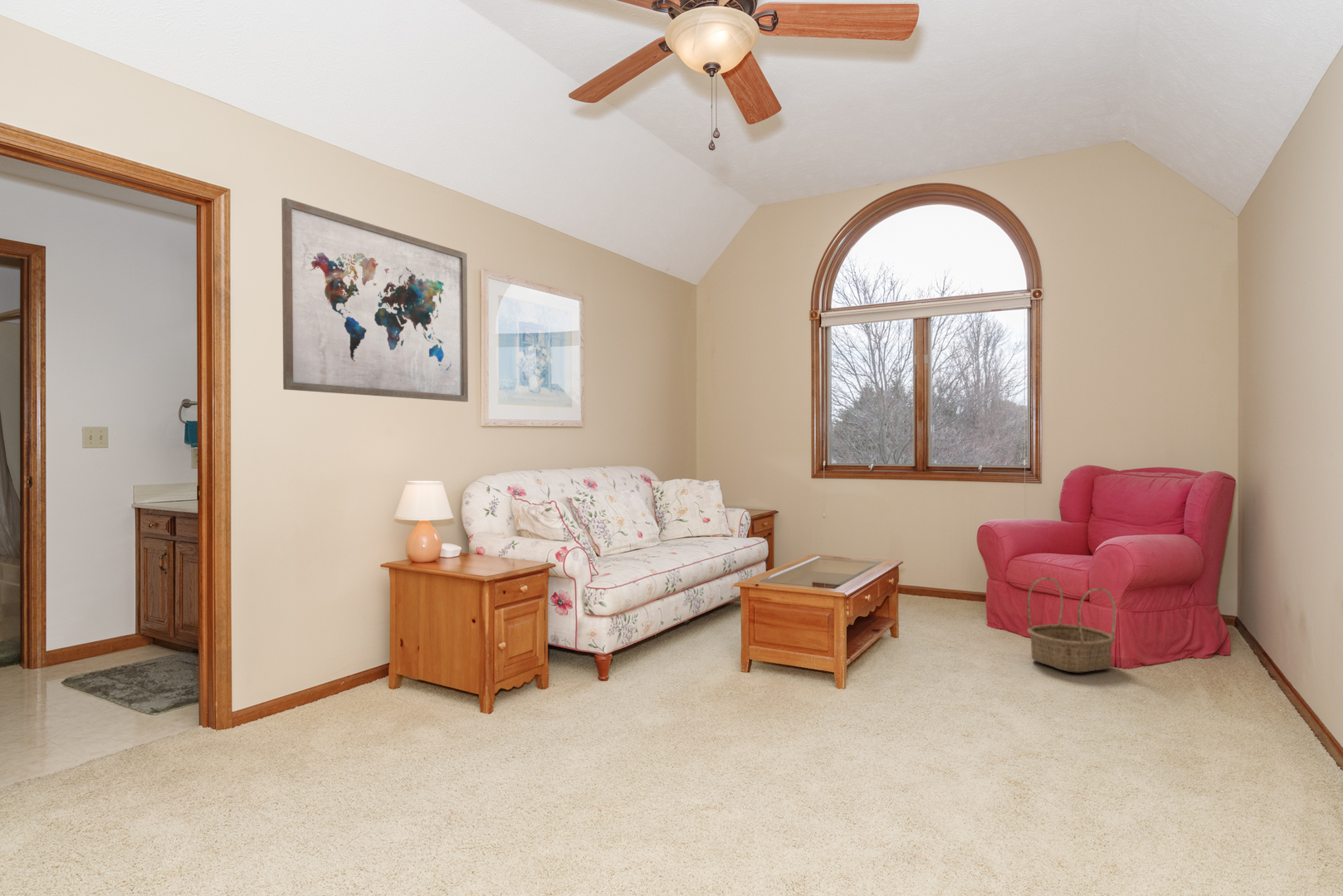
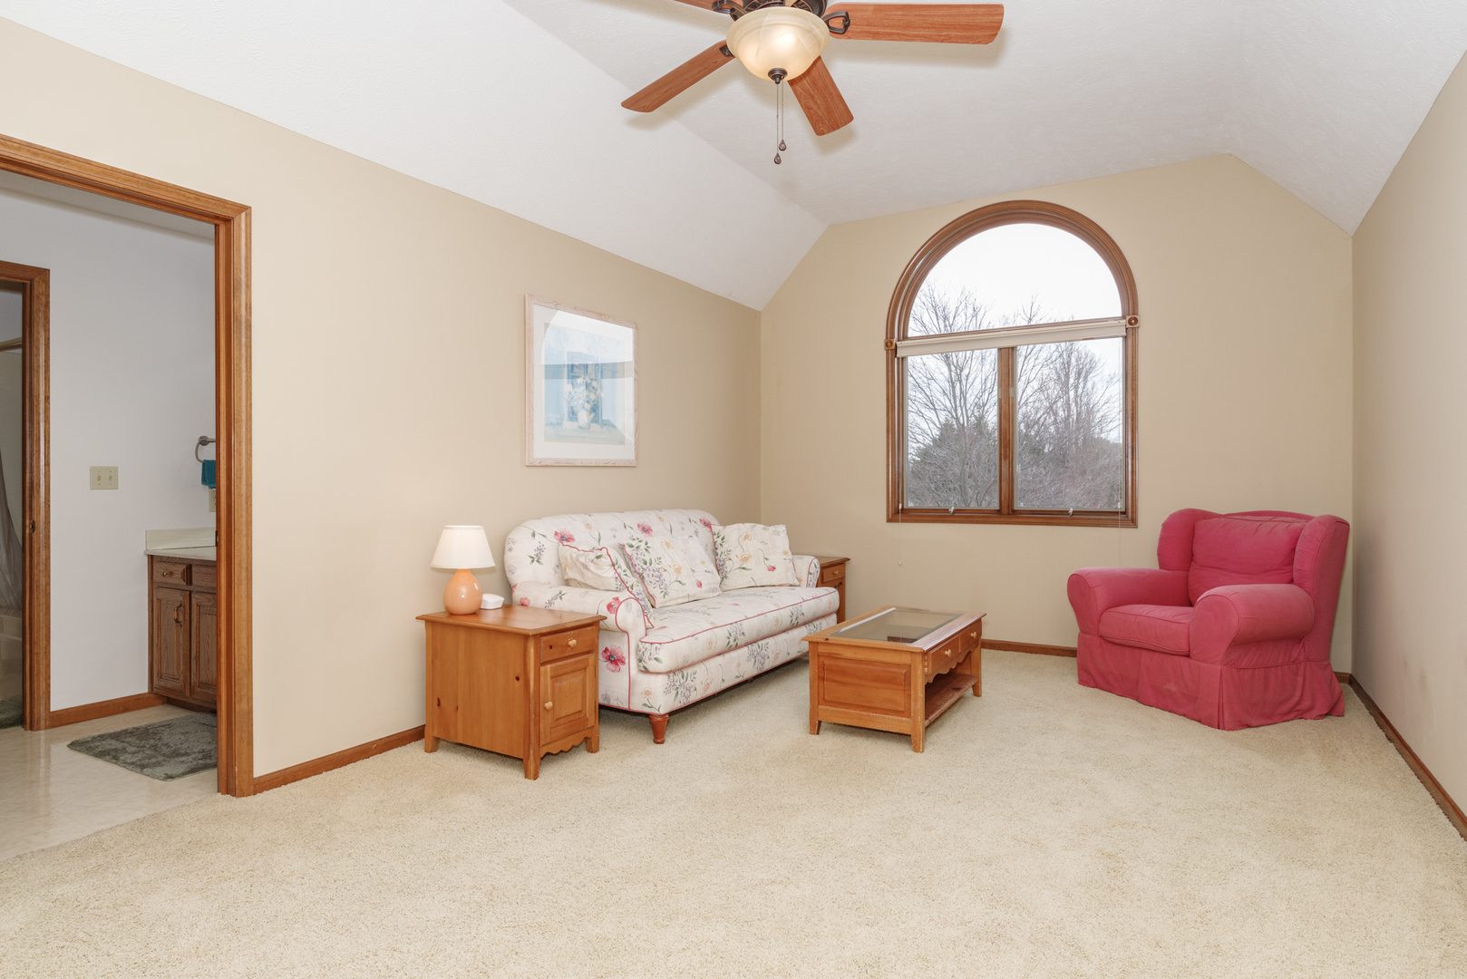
- wall art (386, 313)
- basket (1070, 625)
